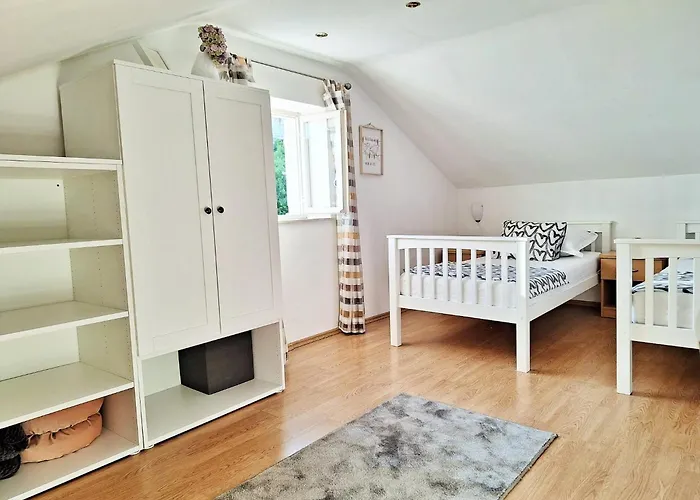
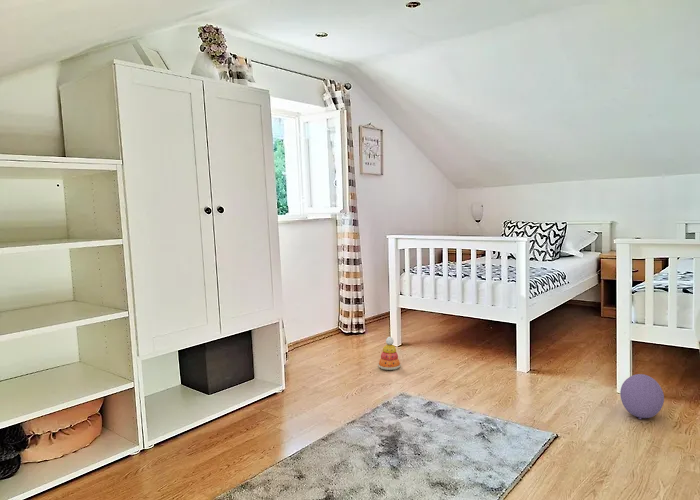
+ stacking toy (389, 352)
+ ball (641, 395)
